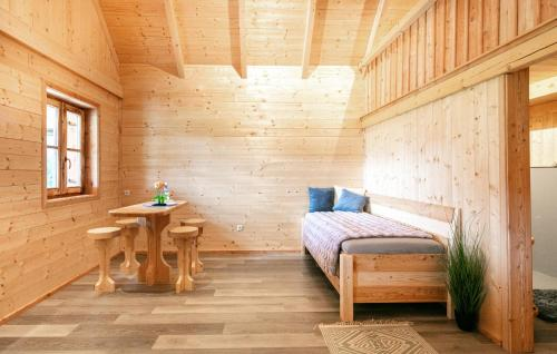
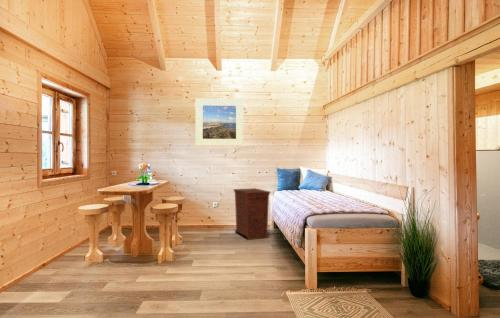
+ nightstand (251, 212)
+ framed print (219, 122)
